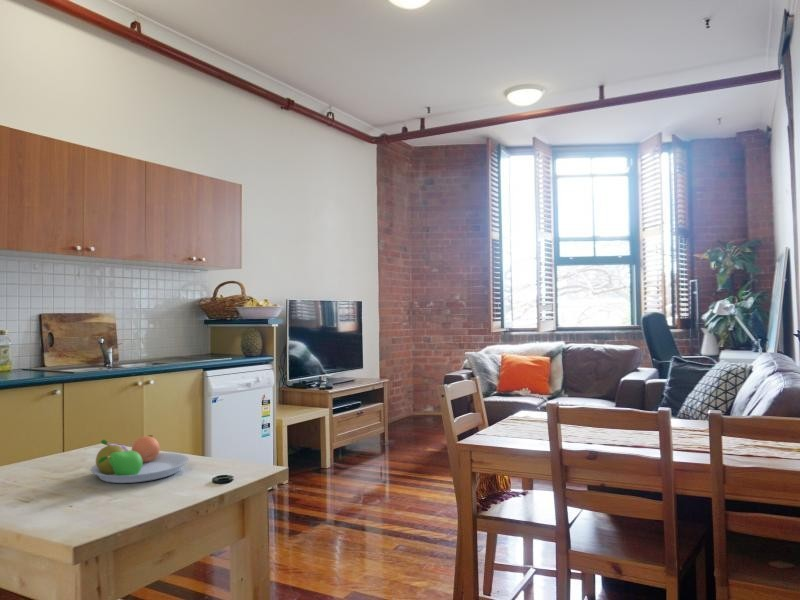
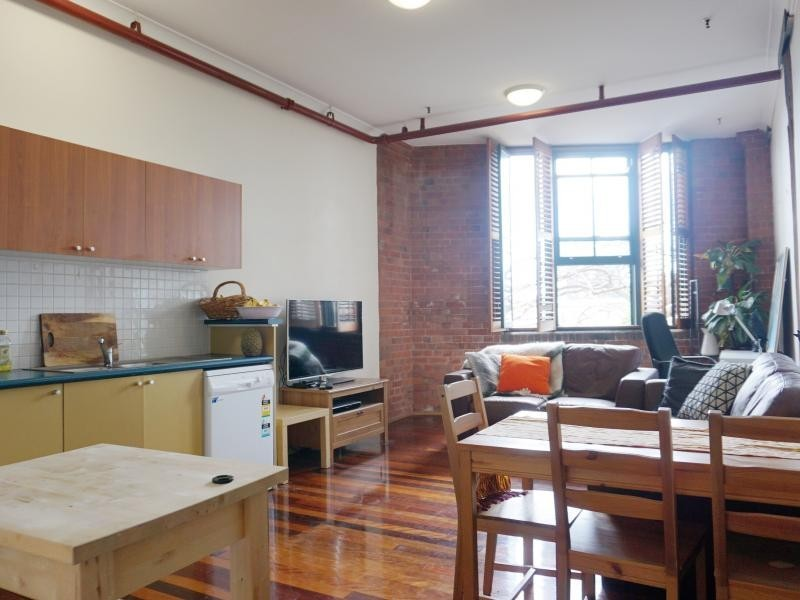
- fruit bowl (137, 455)
